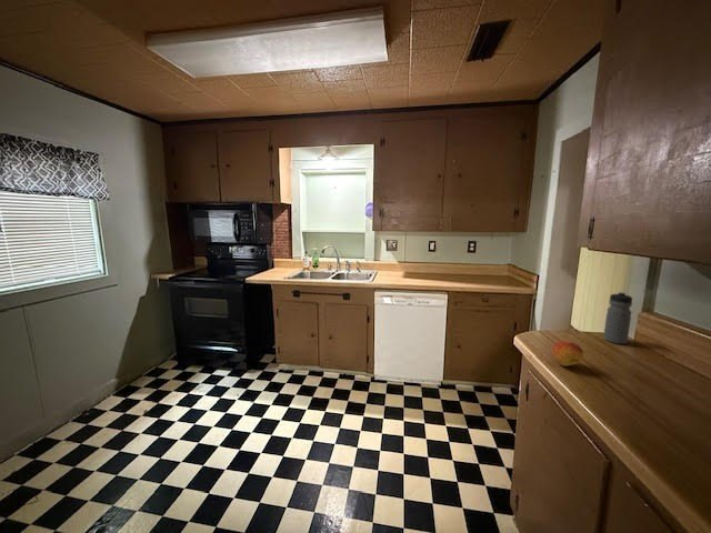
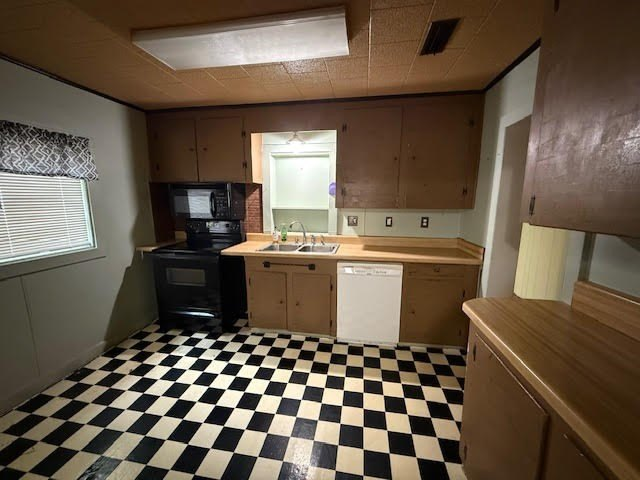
- fruit (565, 353)
- water bottle (618, 316)
